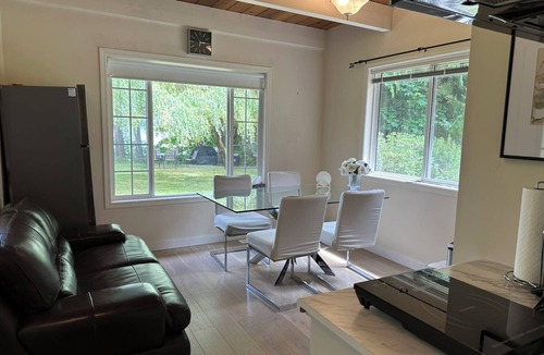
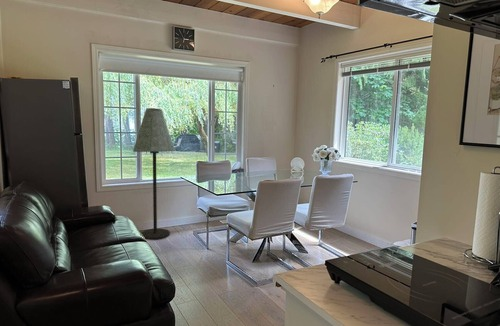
+ floor lamp (154, 172)
